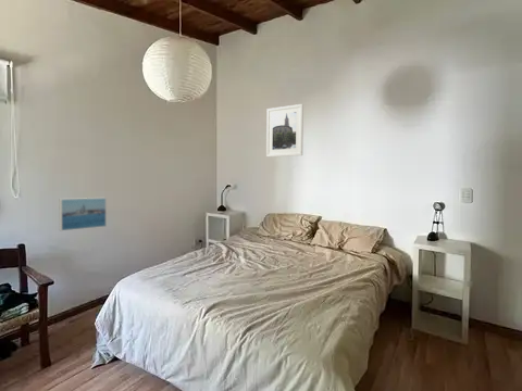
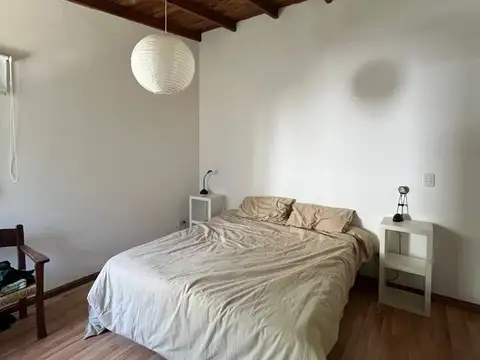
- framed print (284, 131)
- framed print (84, 213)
